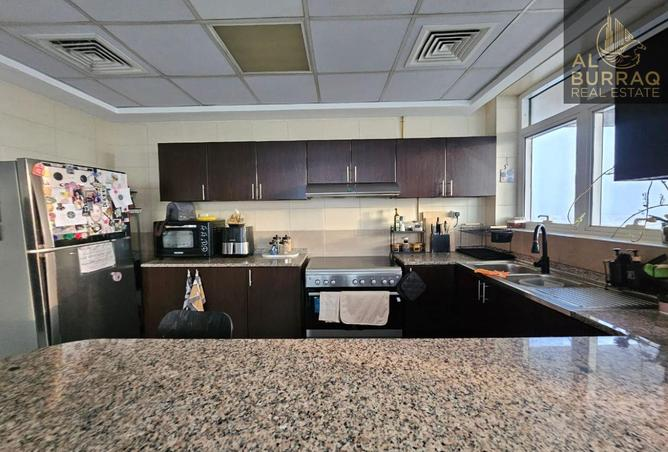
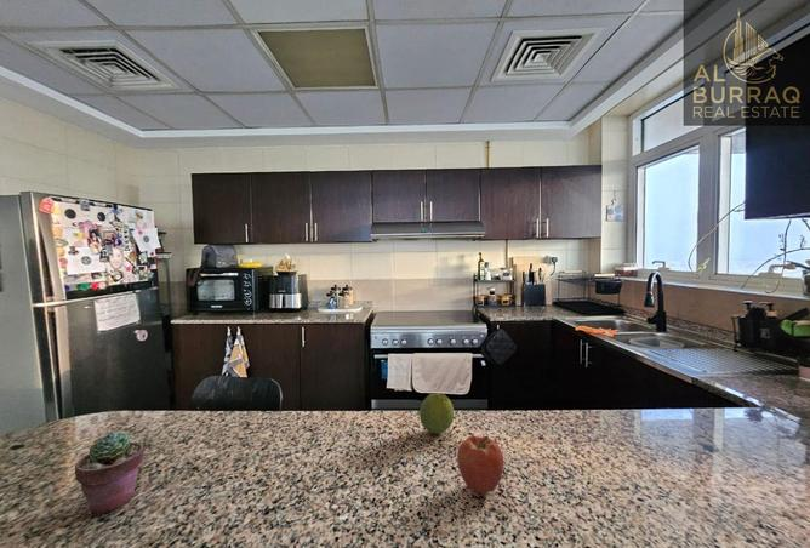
+ fruit (437, 412)
+ potted succulent (112, 468)
+ apple (480, 461)
